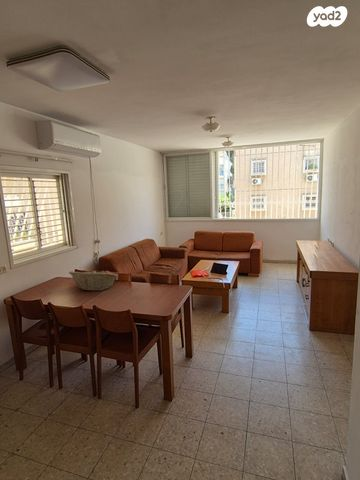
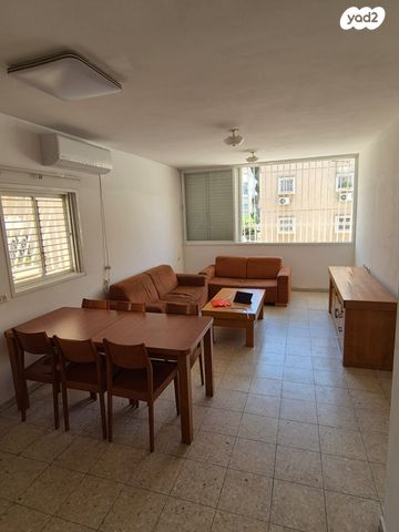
- fruit basket (93, 277)
